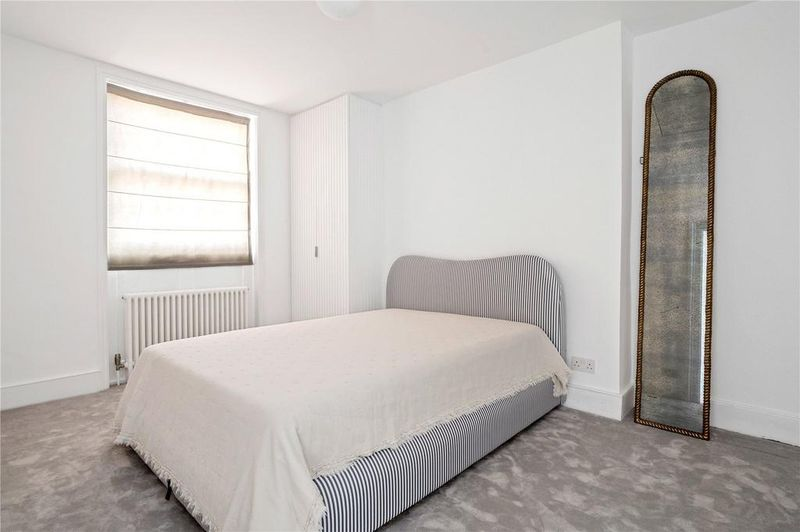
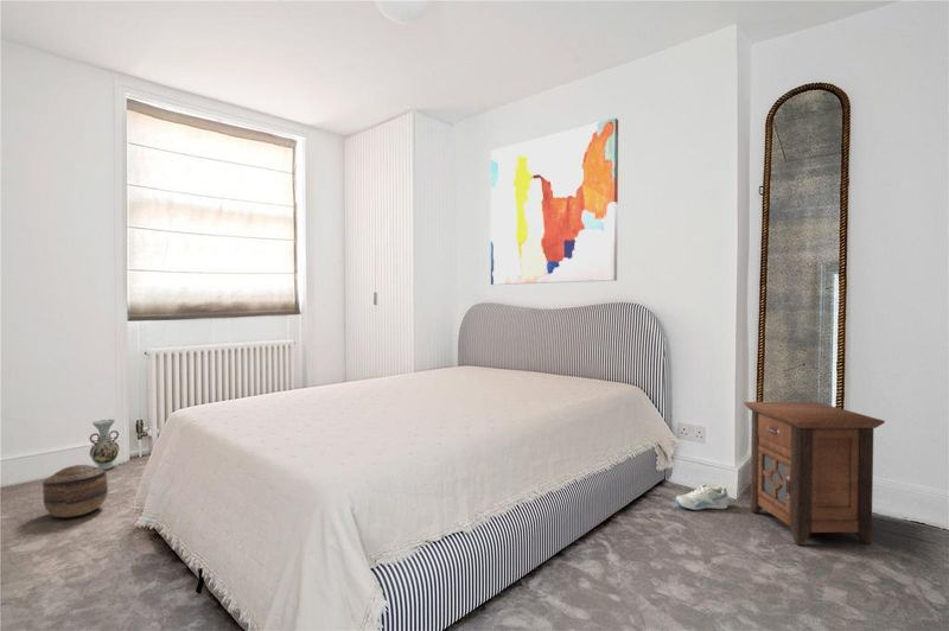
+ wall art (548, 209)
+ nightstand (807, 469)
+ basket (76, 489)
+ vase (104, 445)
+ sneaker (701, 496)
